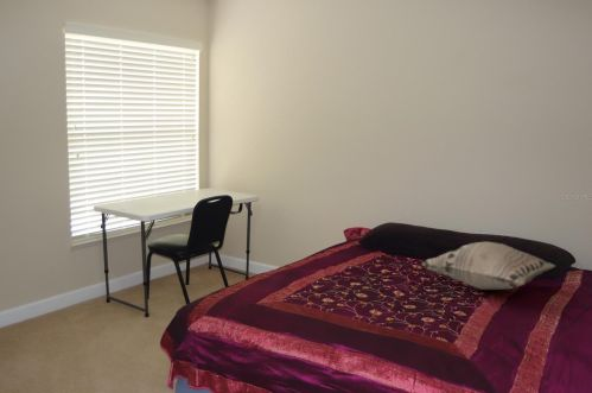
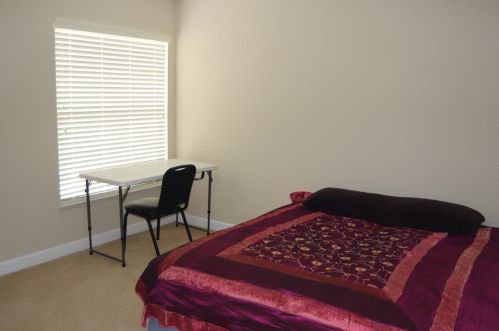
- decorative pillow (488, 265)
